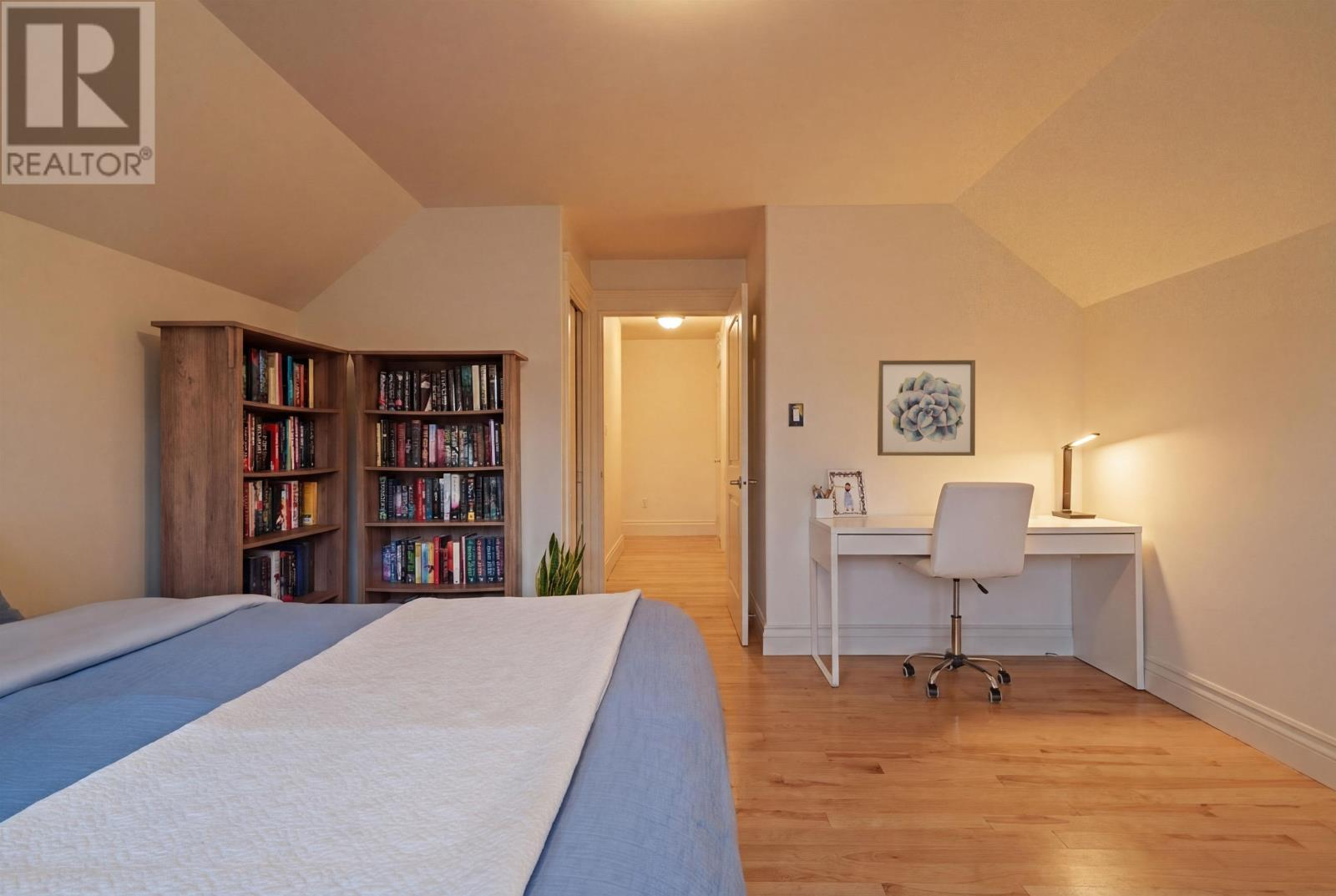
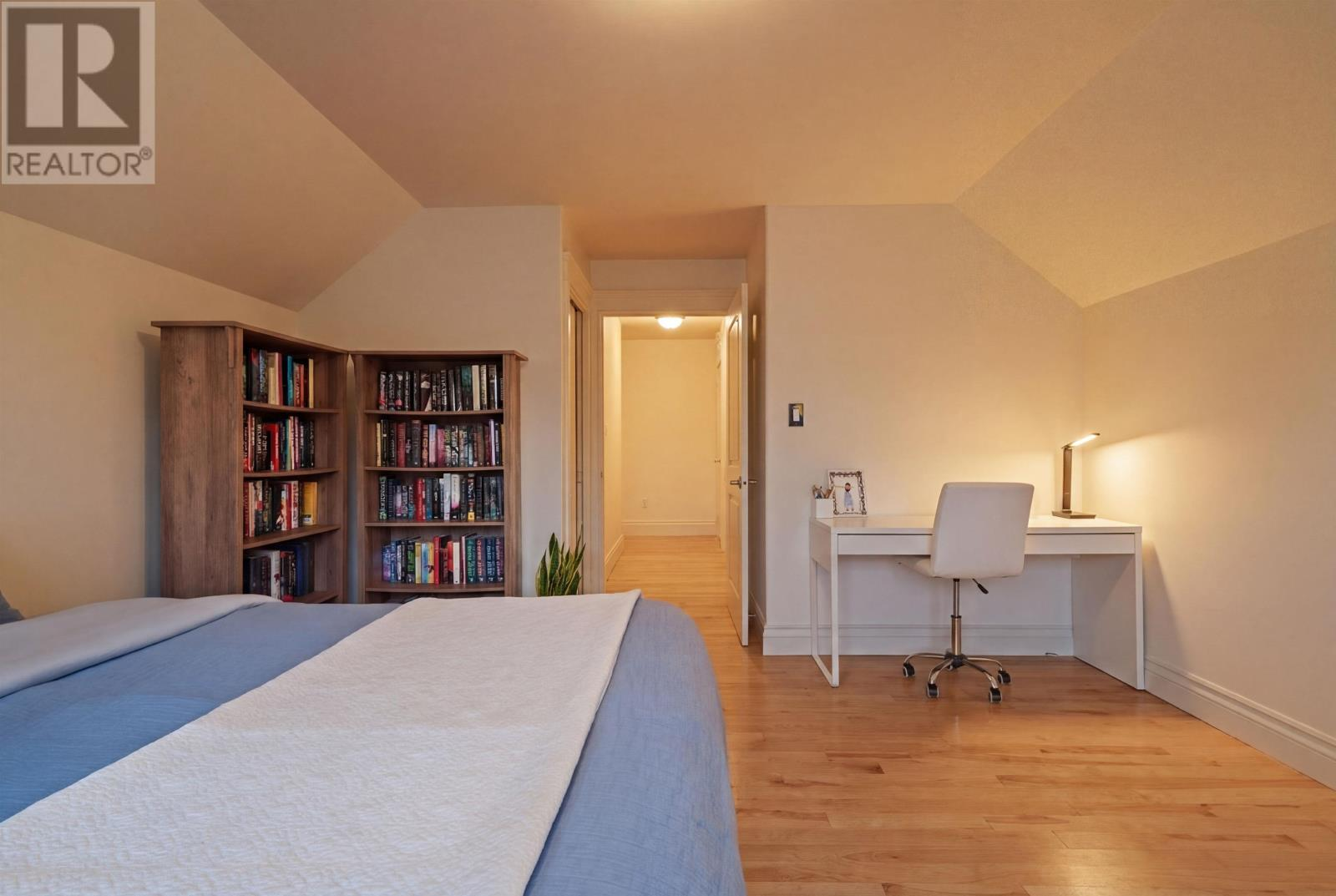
- wall art (926, 408)
